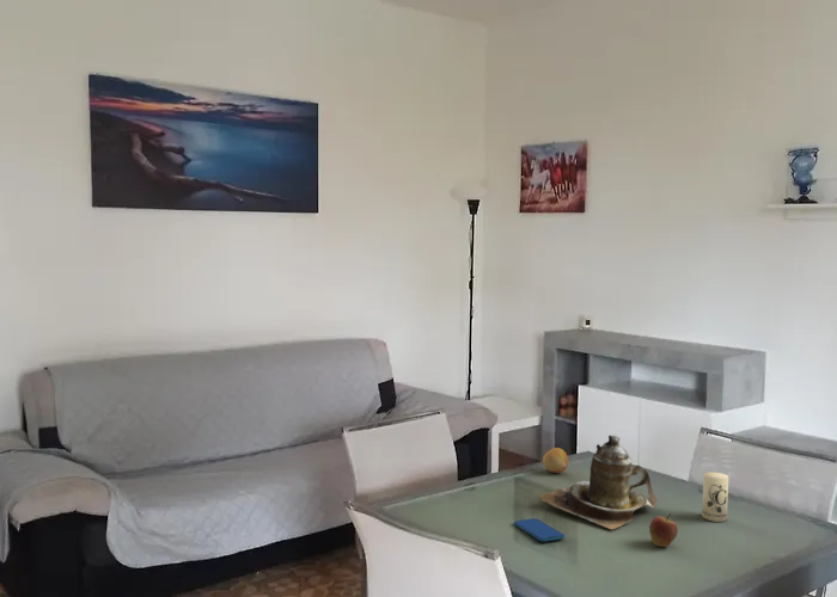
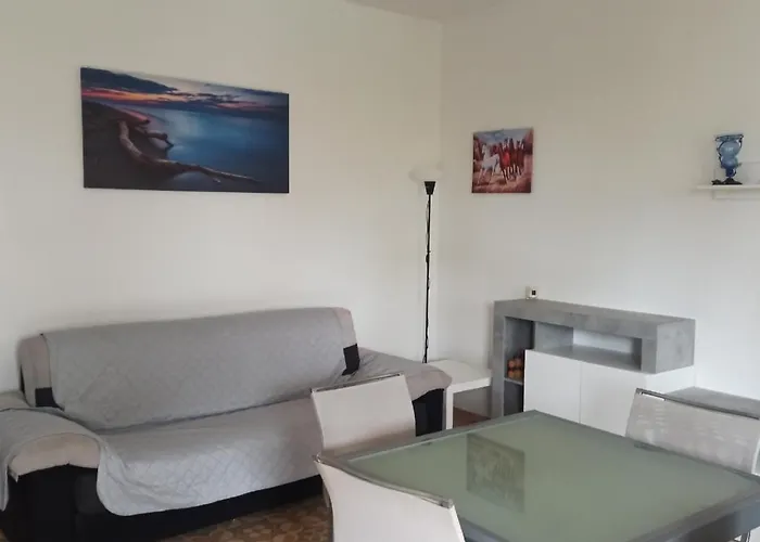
- teapot (600, 470)
- candle (715, 496)
- fruit (662, 529)
- smartphone (538, 529)
- fruit (555, 460)
